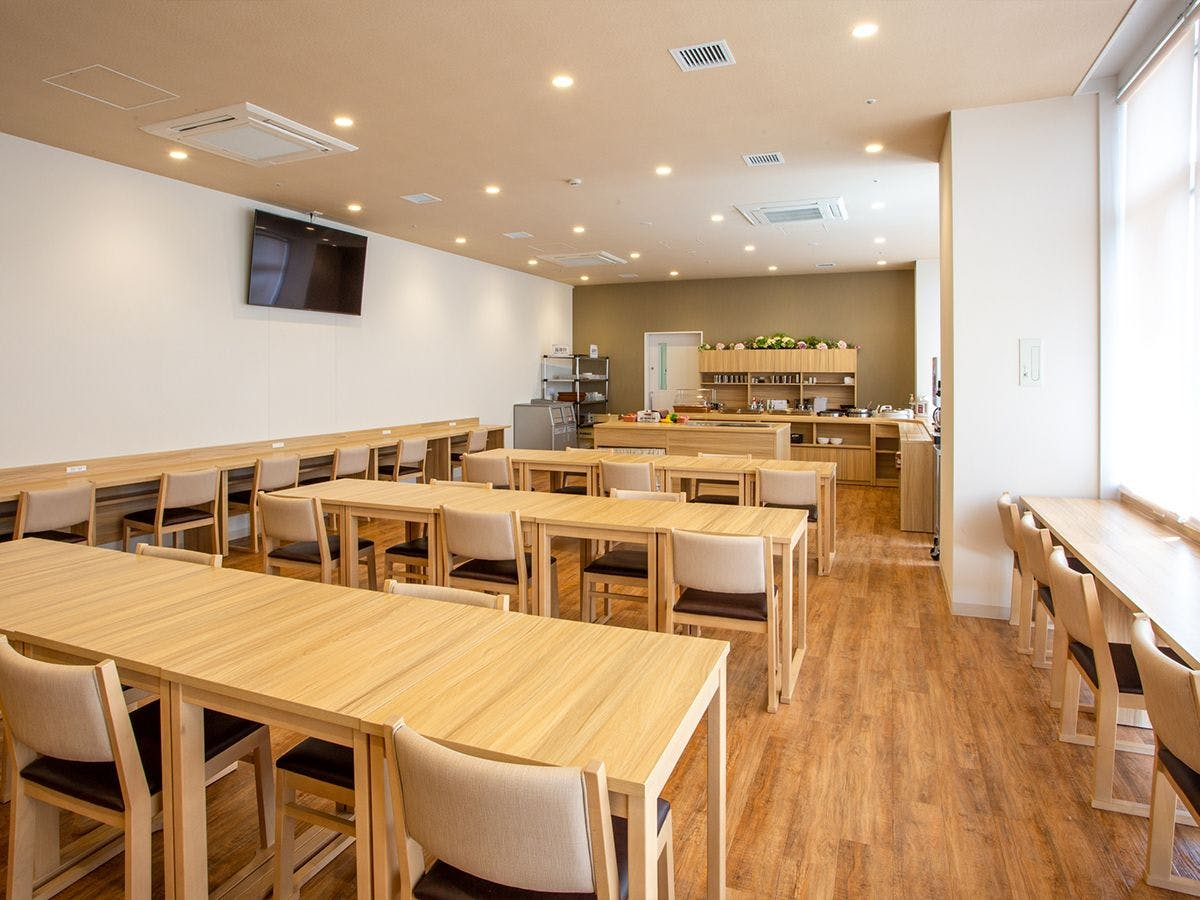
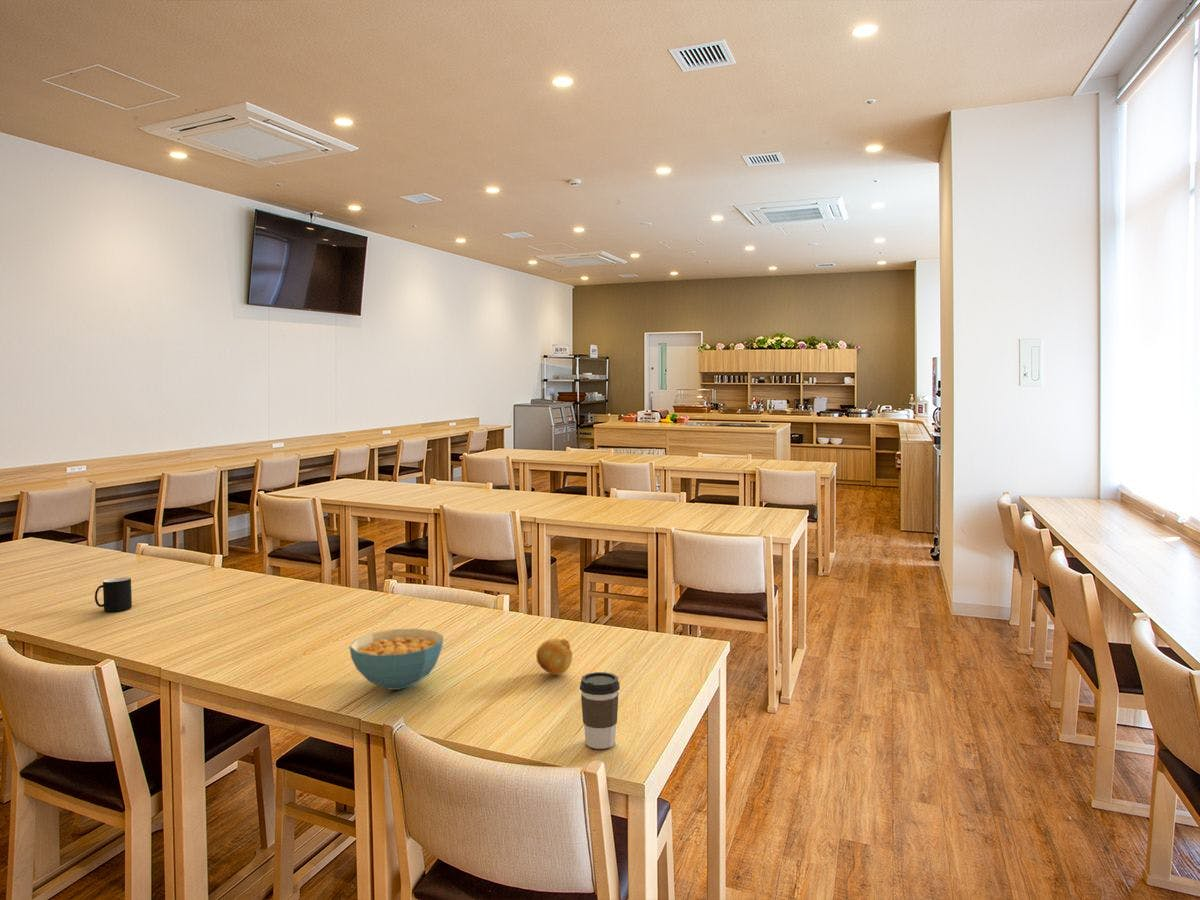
+ coffee cup (600, 710)
+ fruit (554, 656)
+ cereal bowl (397, 663)
+ cup (111, 595)
